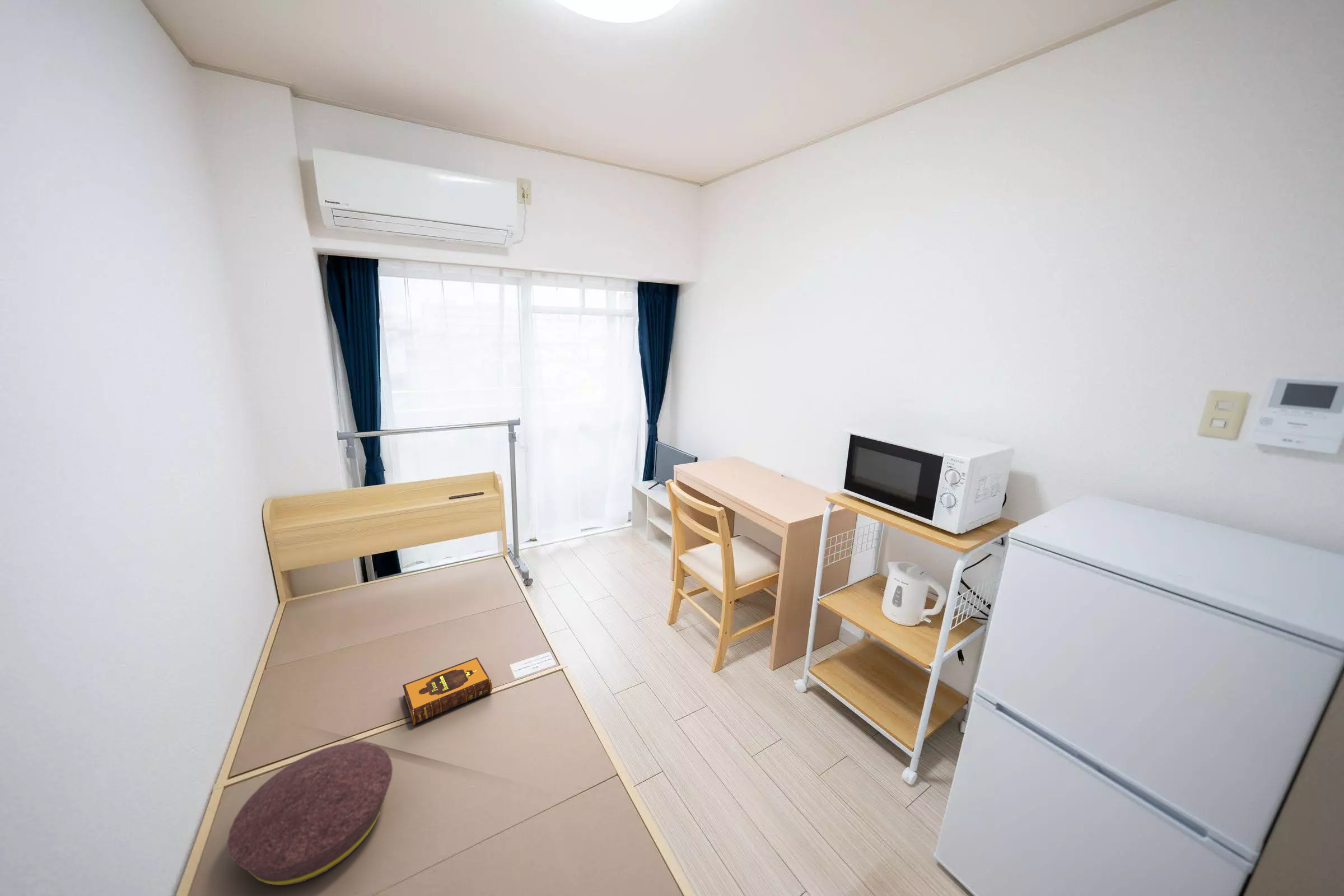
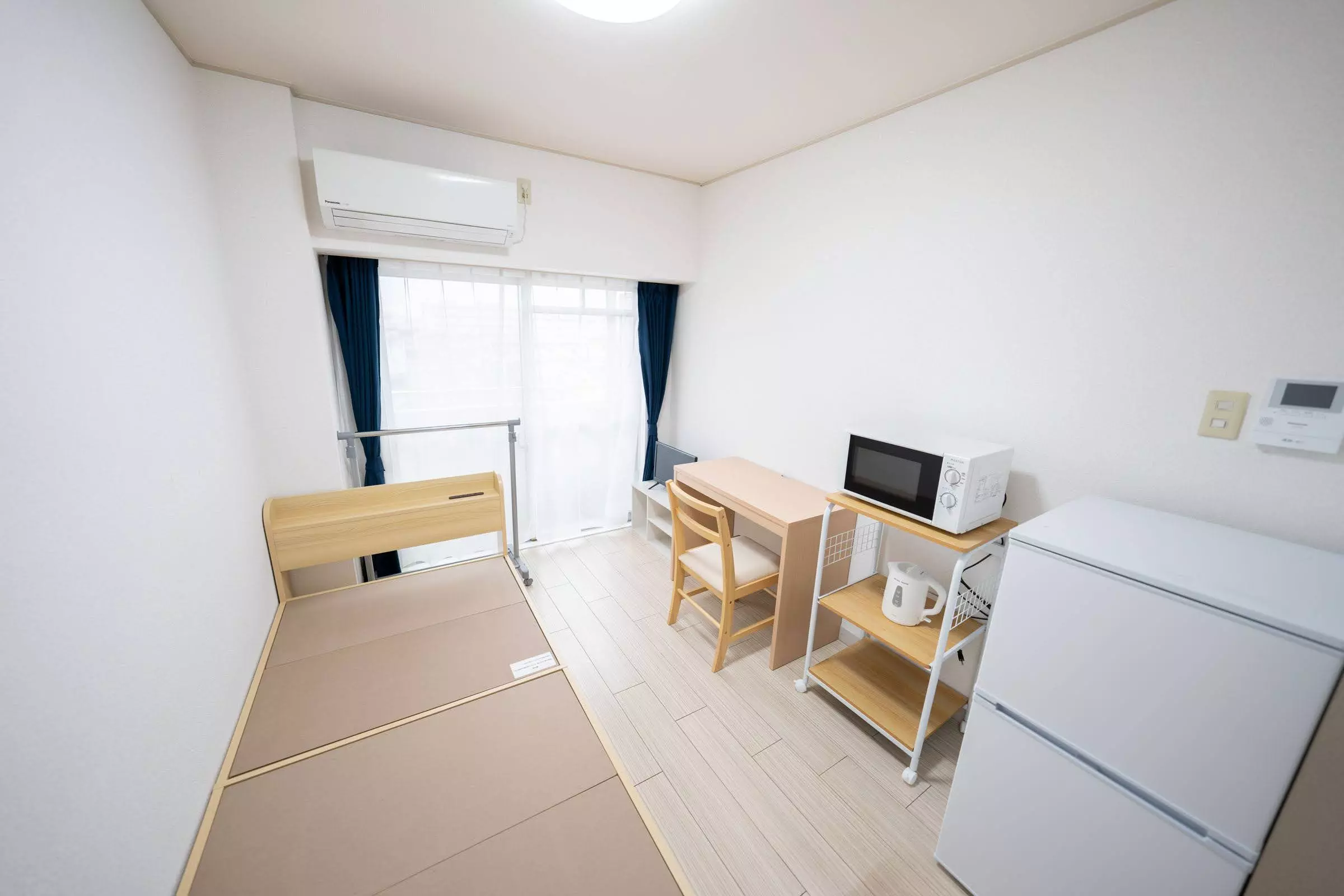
- cushion (318, 804)
- hardback book (448, 689)
